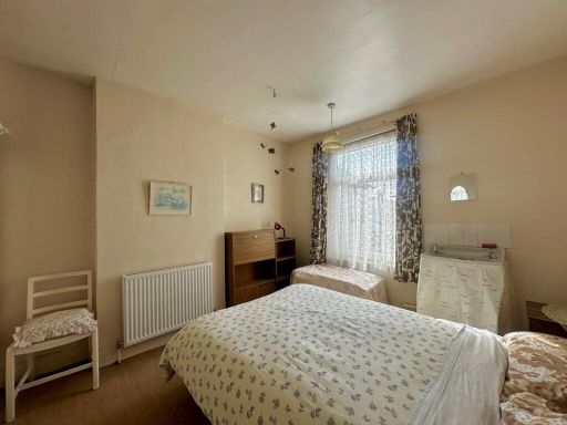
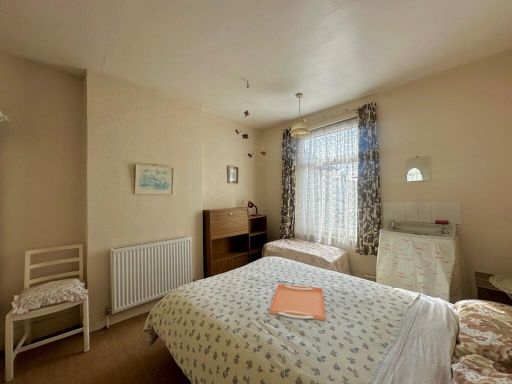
+ serving tray (298, 299)
